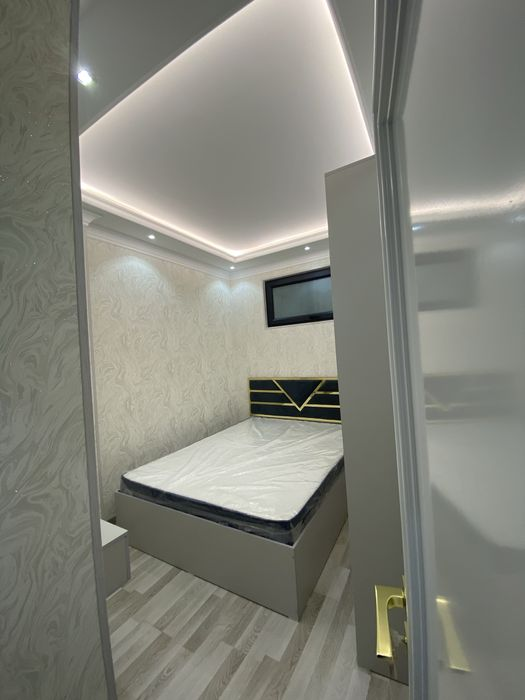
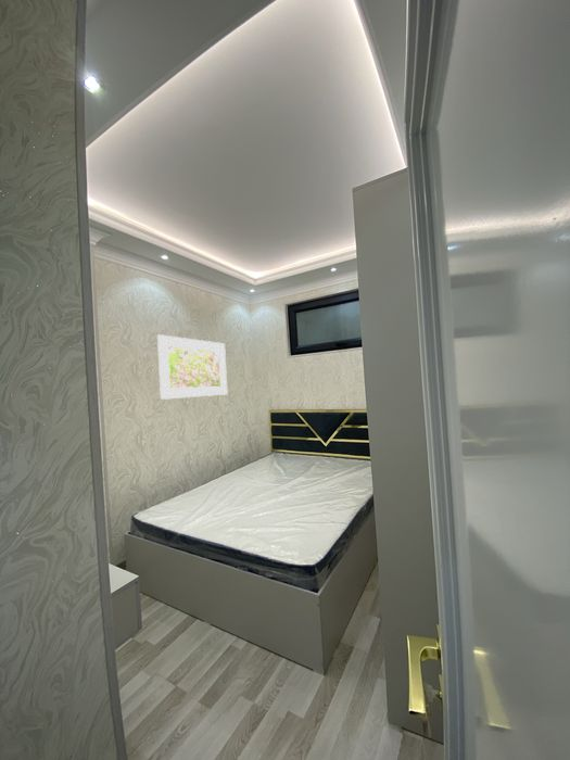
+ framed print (197, 368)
